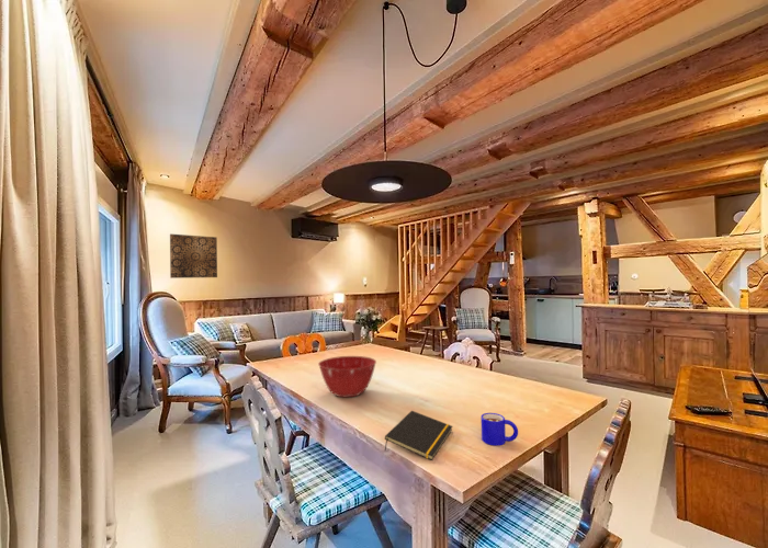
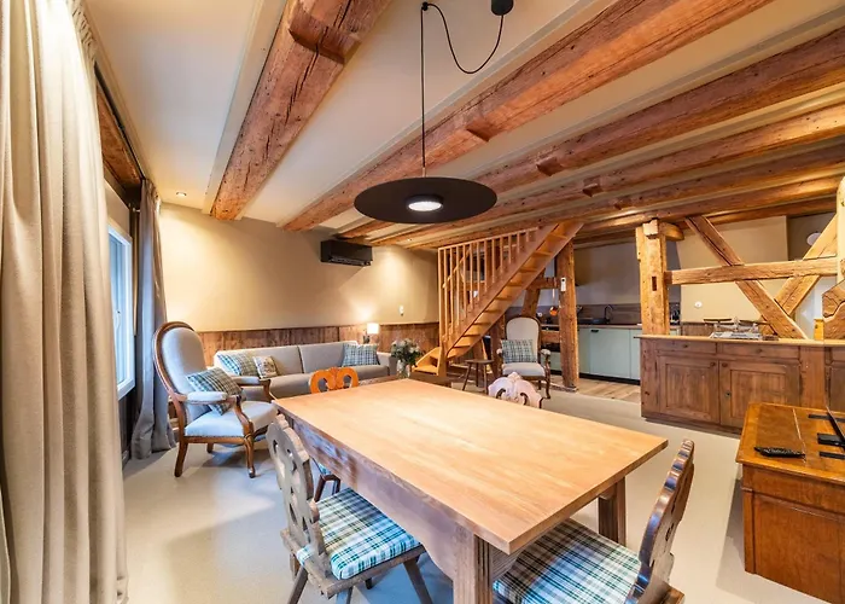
- mixing bowl (348, 377)
- mug (499, 429)
- notepad (420, 432)
- wall art (194, 256)
